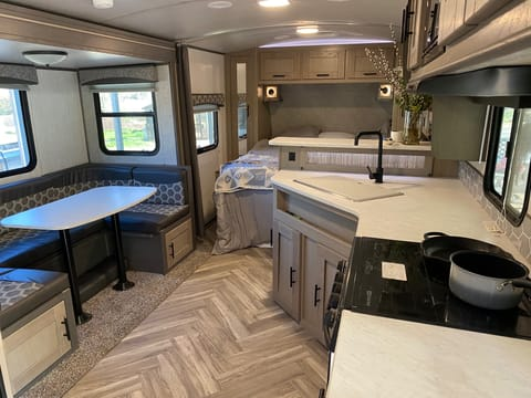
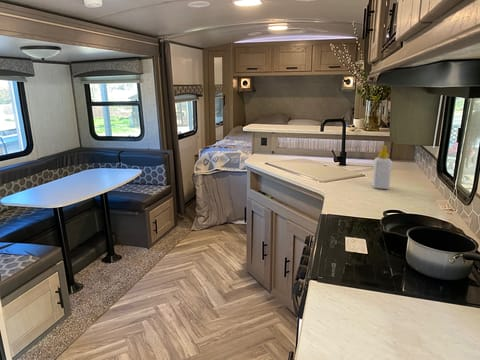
+ soap bottle (382, 167)
